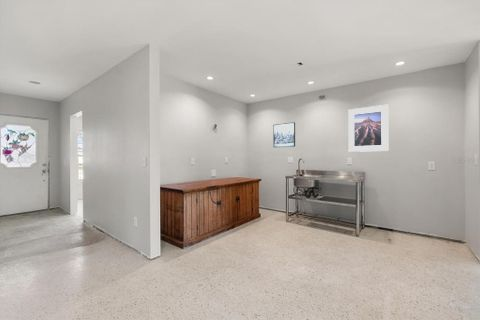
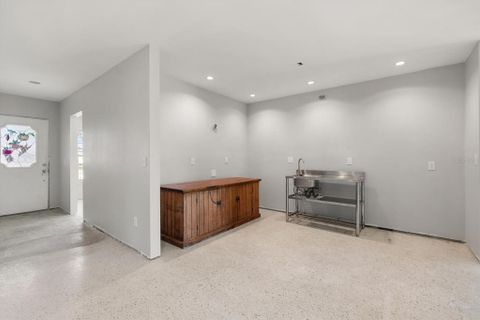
- wall art (284, 135)
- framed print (367, 129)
